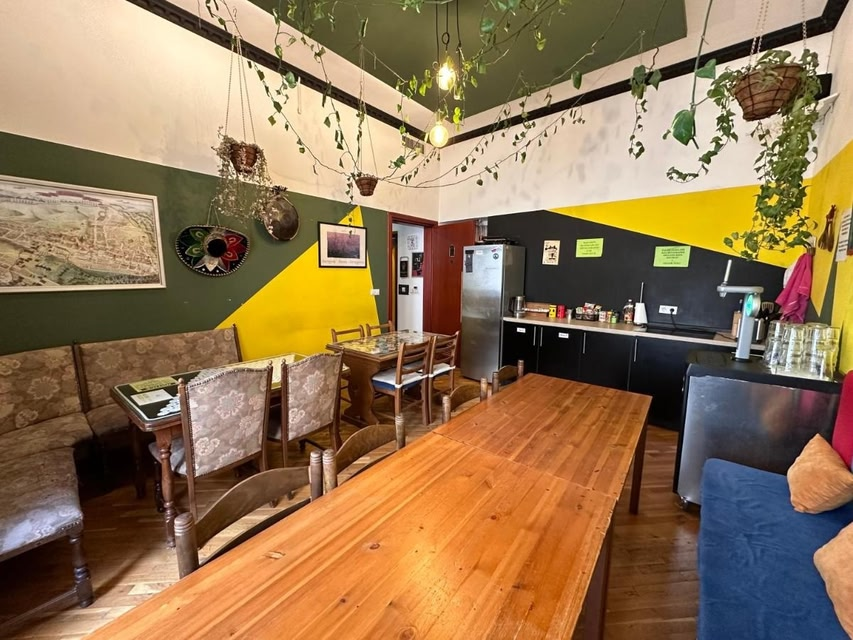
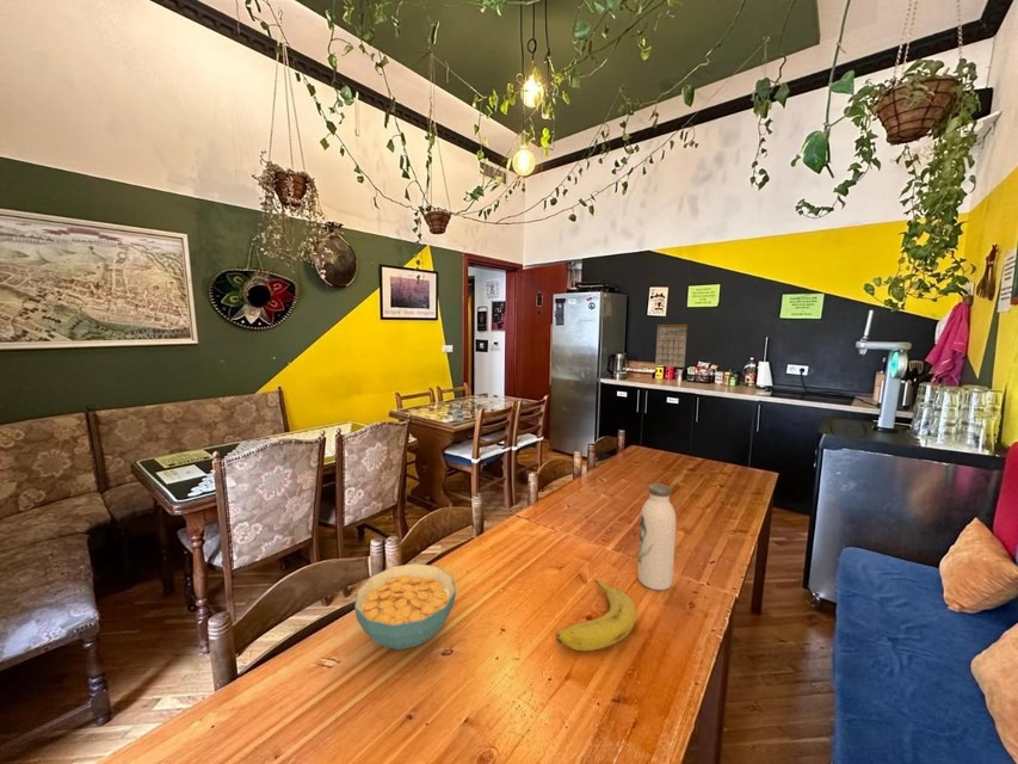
+ fruit (593, 620)
+ calendar (671, 340)
+ water bottle (656, 534)
+ cereal bowl (407, 612)
